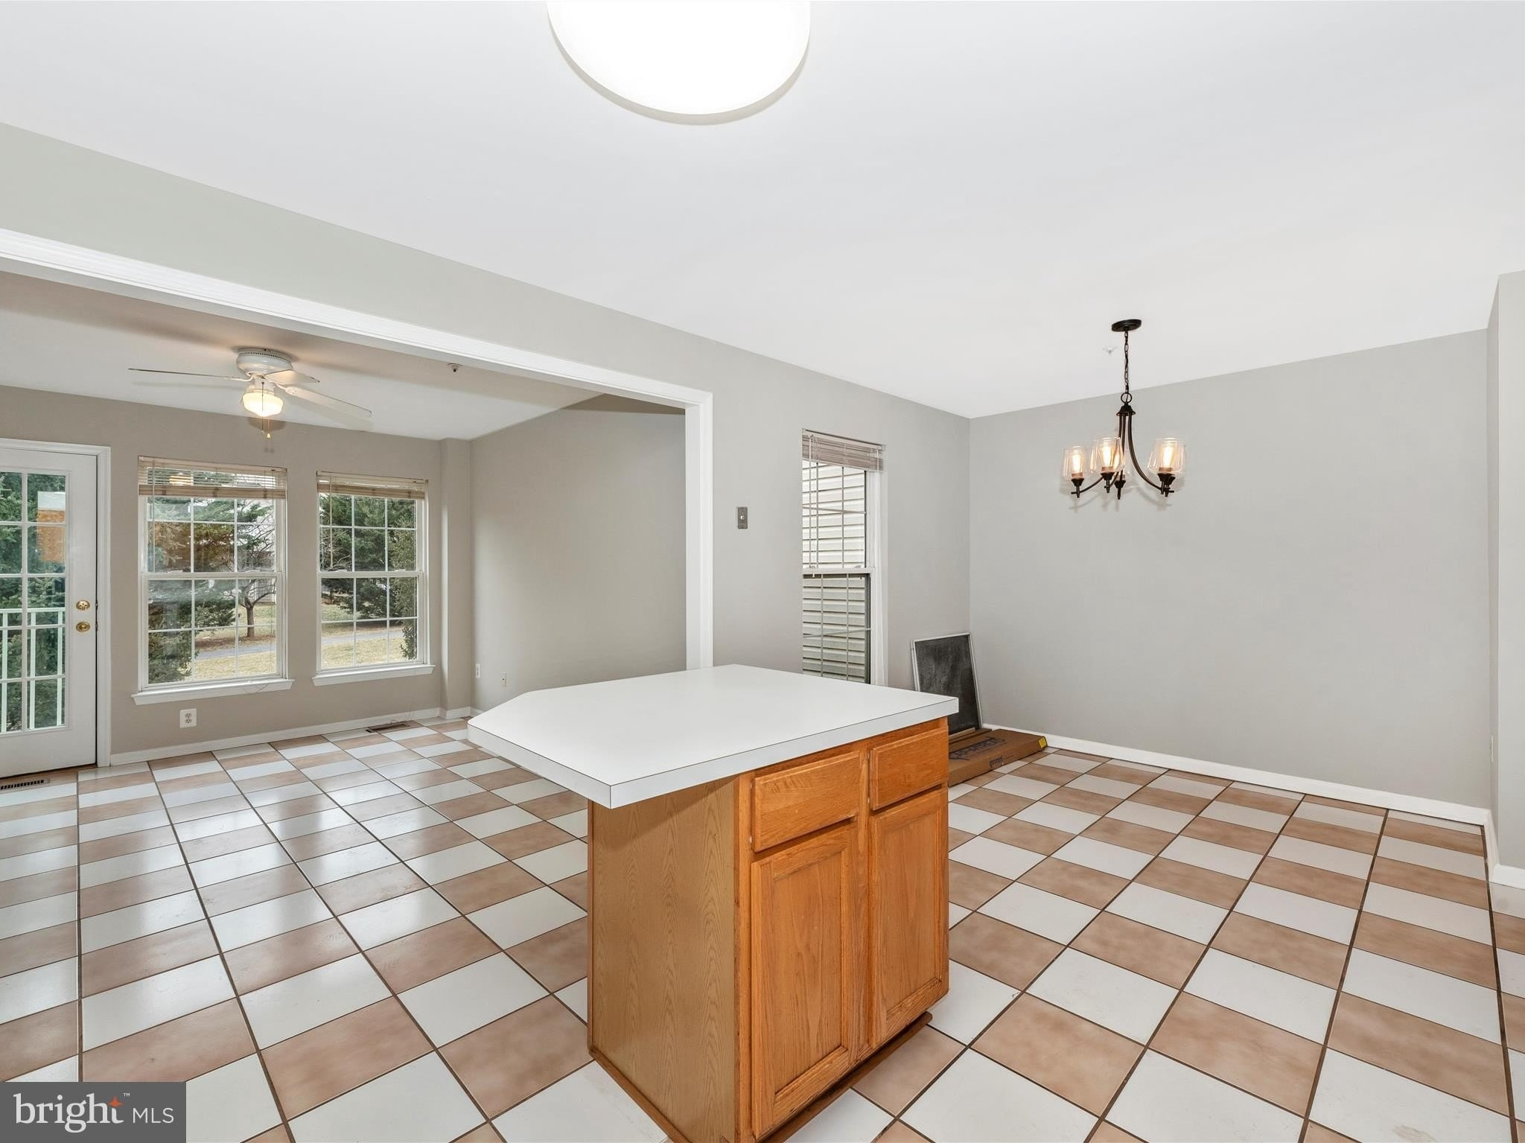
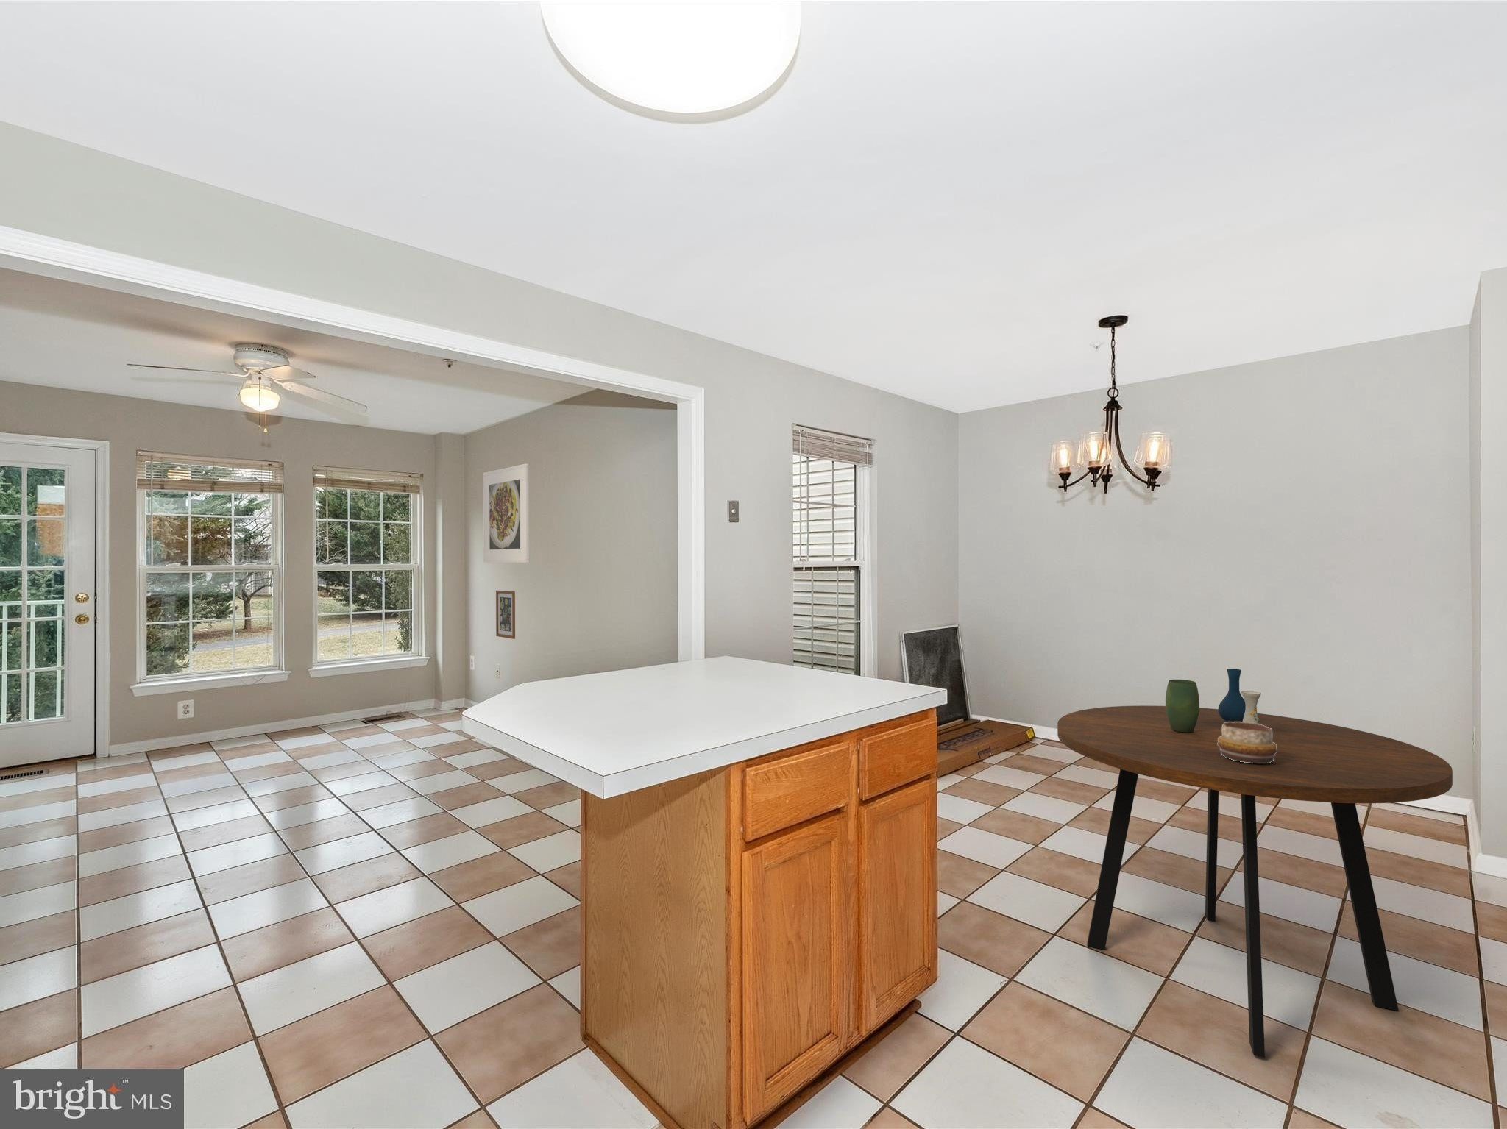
+ wall art (504, 614)
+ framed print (504, 516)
+ decorative bowl (1246, 741)
+ dining table (1216, 855)
+ vase (1223, 702)
